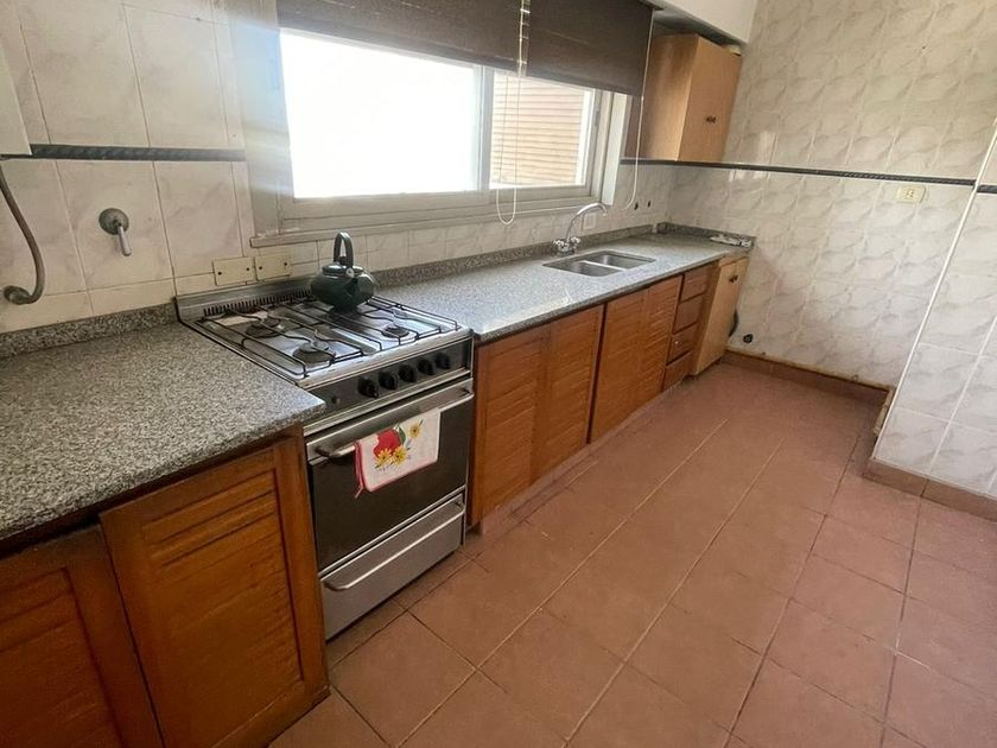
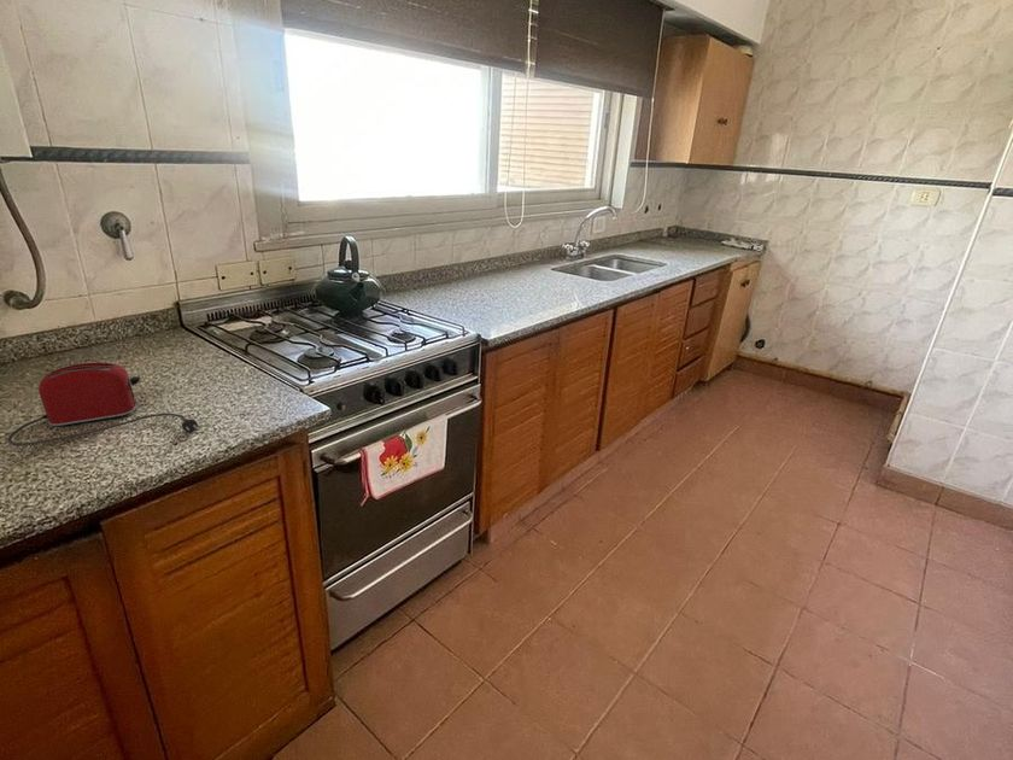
+ toaster (104, 401)
